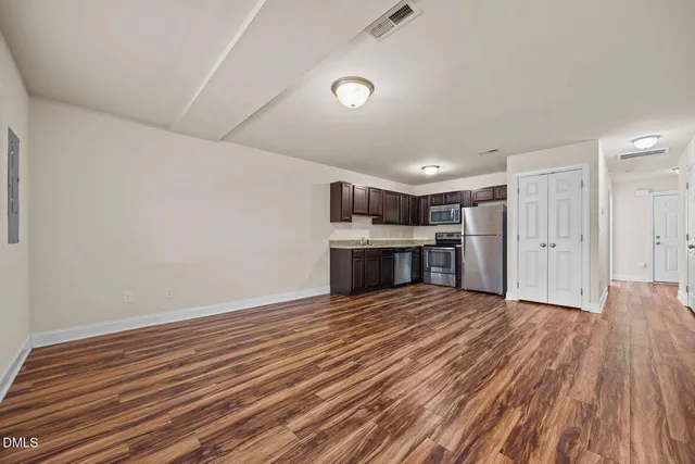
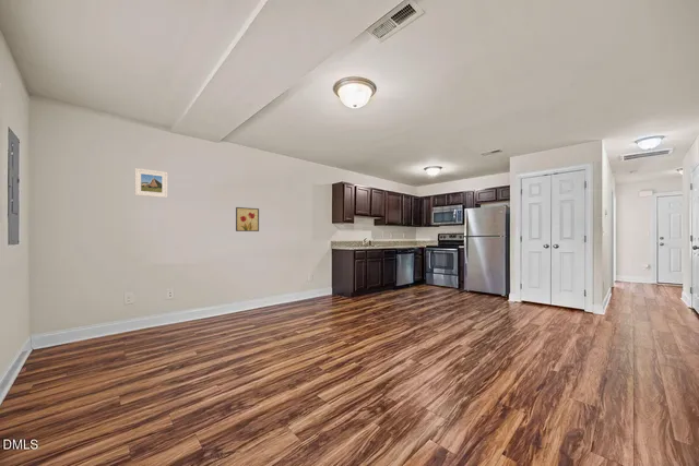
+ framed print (151, 183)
+ wall art (247, 219)
